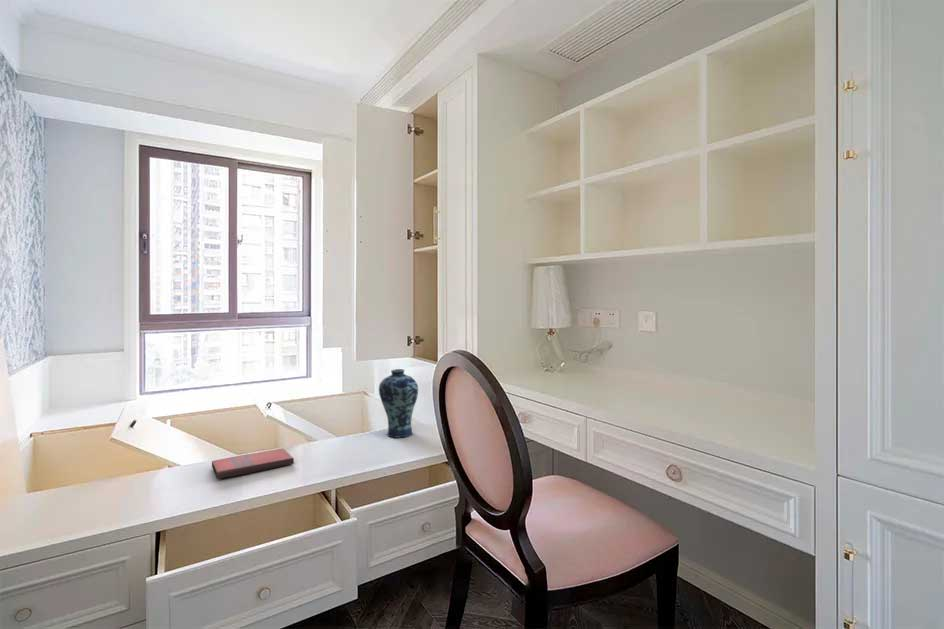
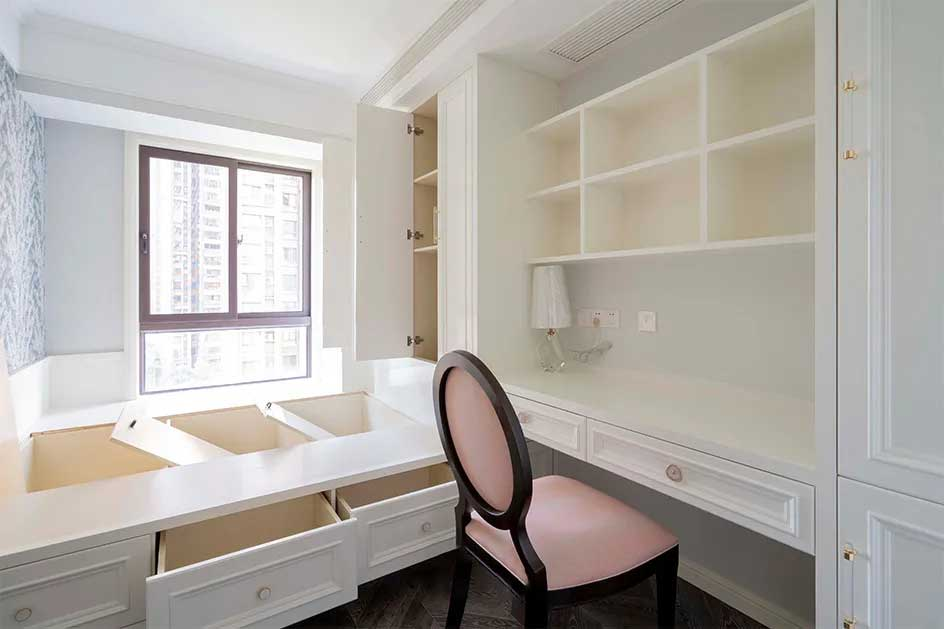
- paperback book (252, 461)
- vase (398, 401)
